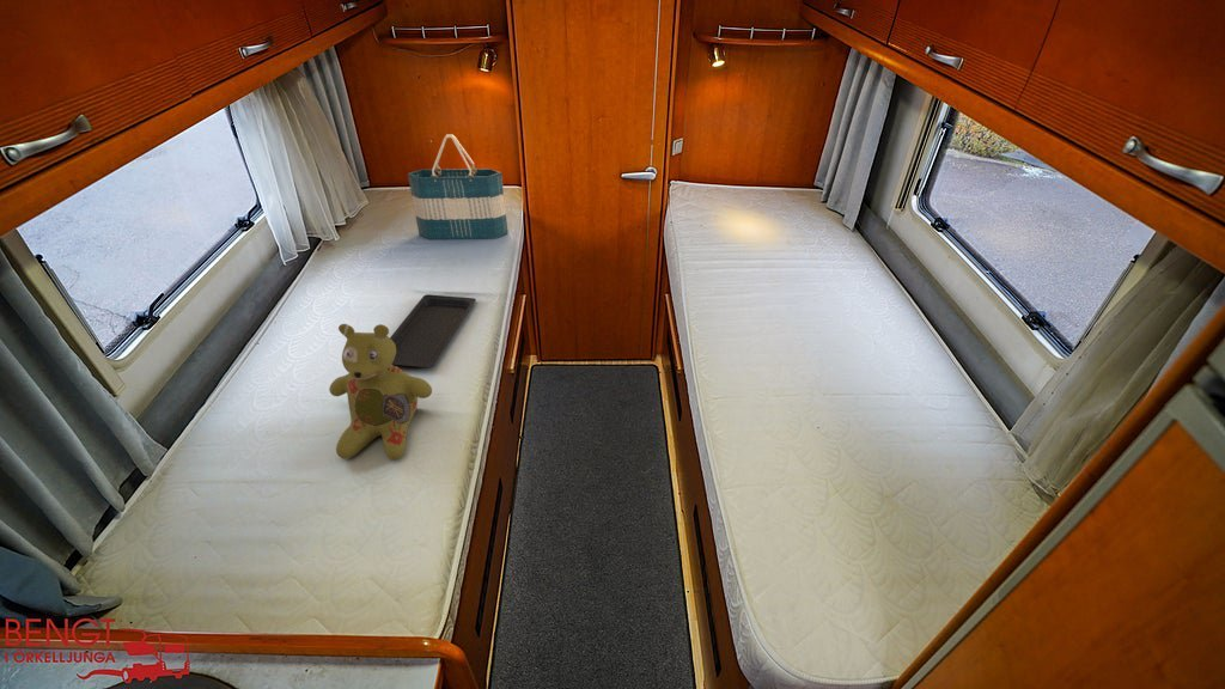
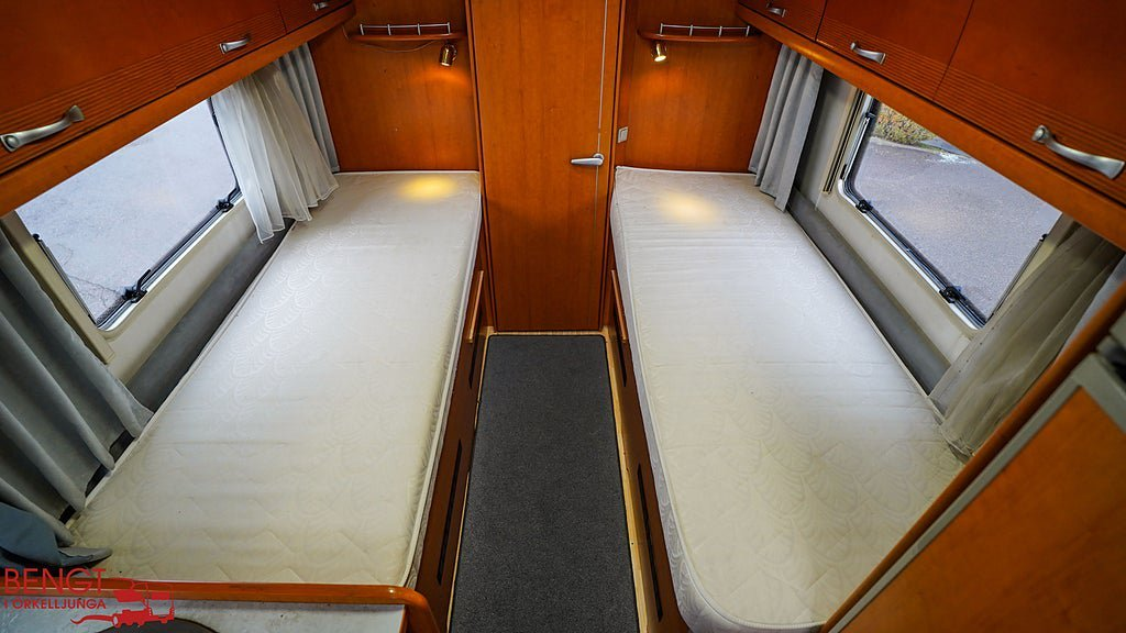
- tote bag (456, 187)
- stuffed bear (370, 388)
- serving tray (428, 330)
